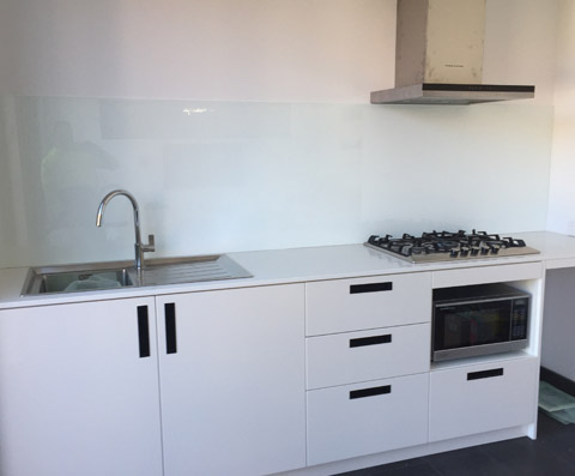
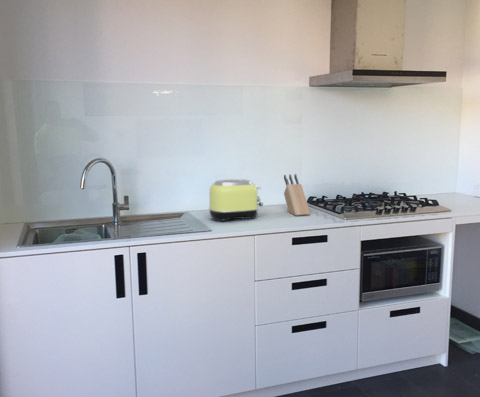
+ knife block (295, 193)
+ toaster (235, 199)
